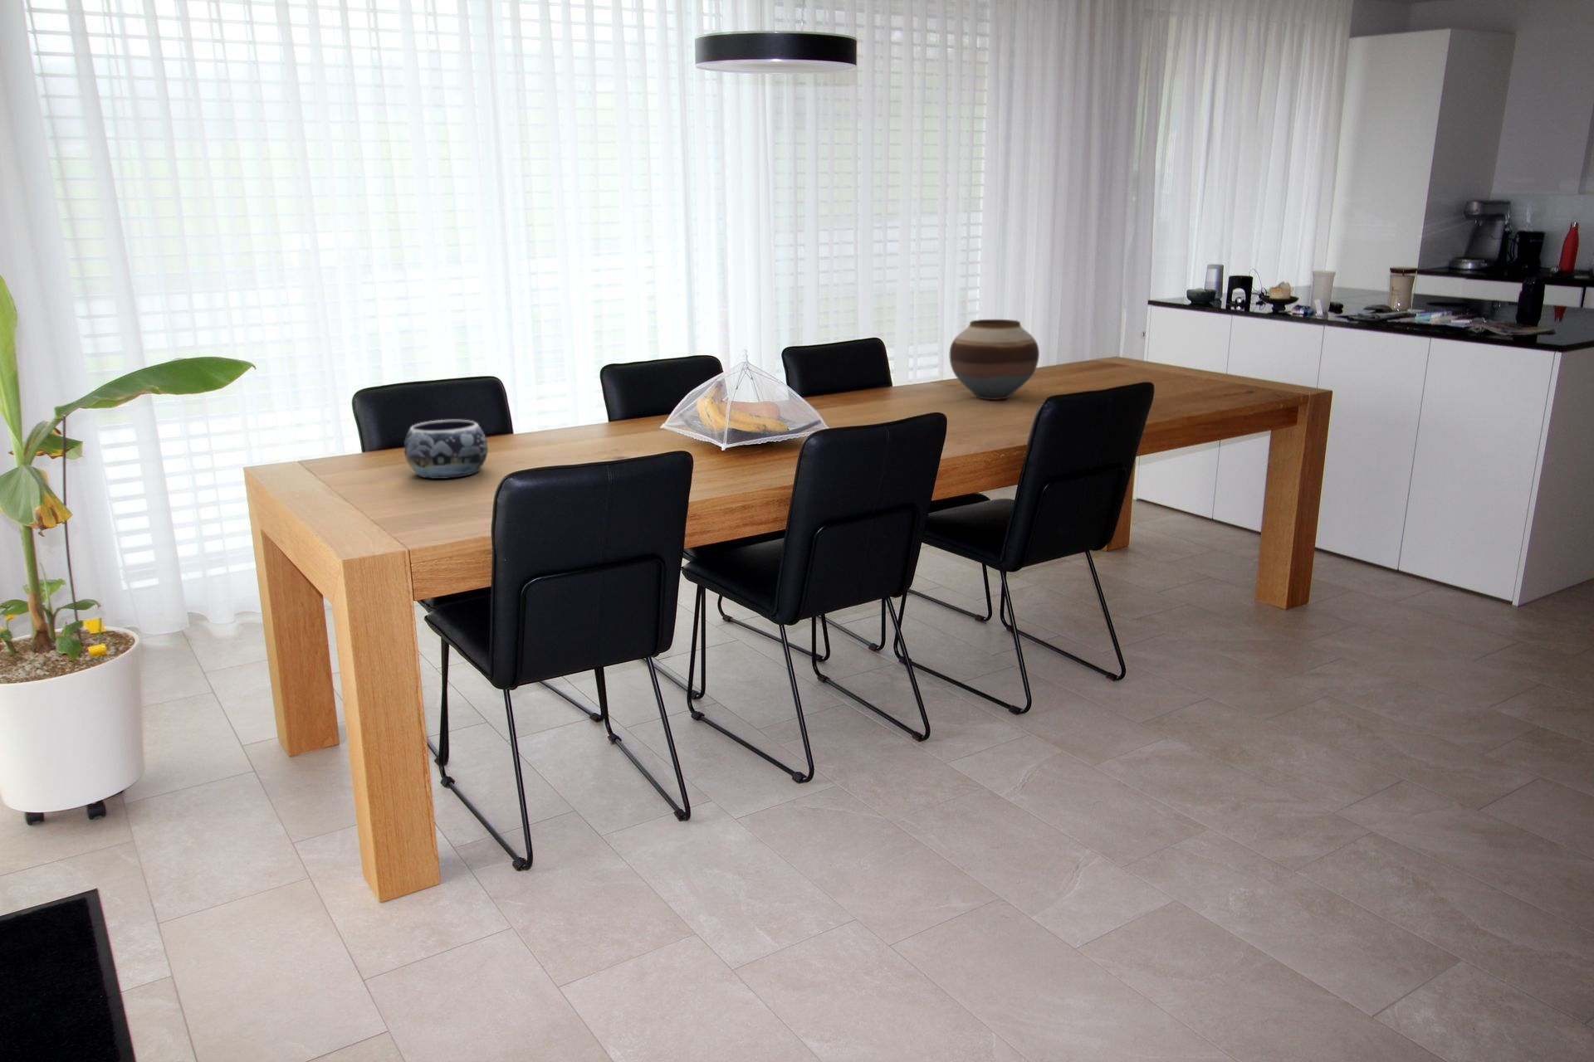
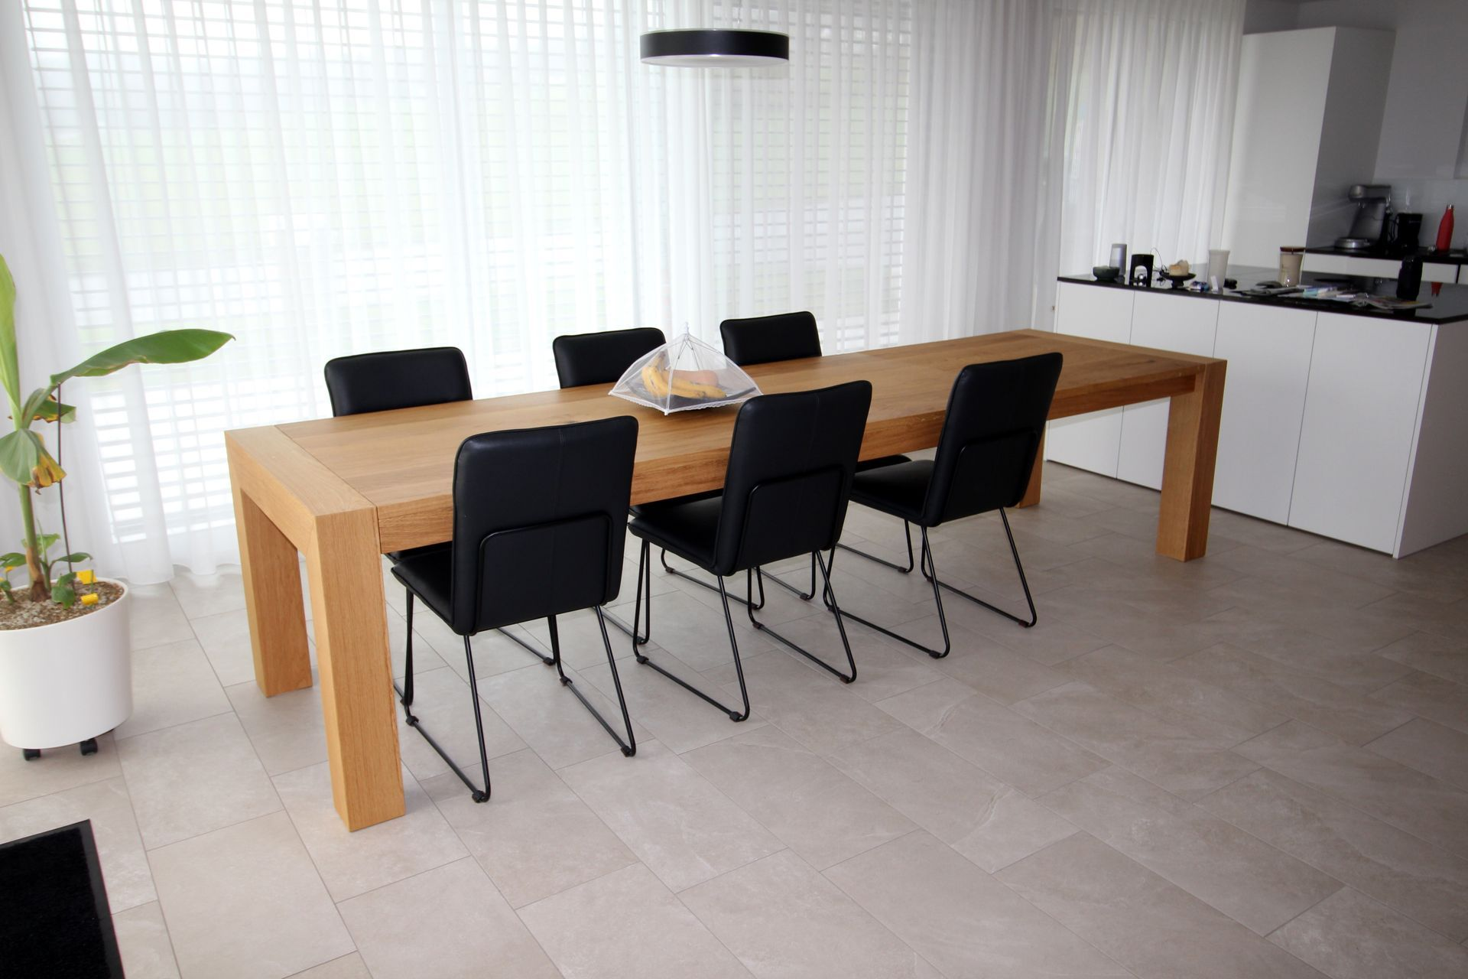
- decorative bowl (446, 448)
- vase (994, 359)
